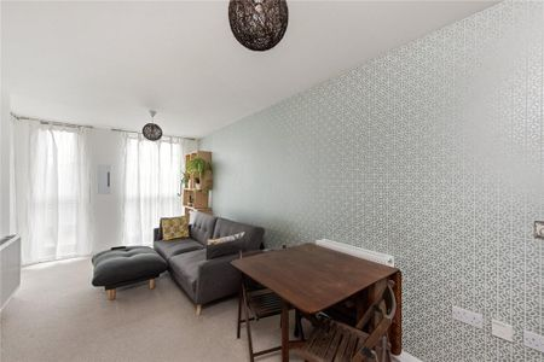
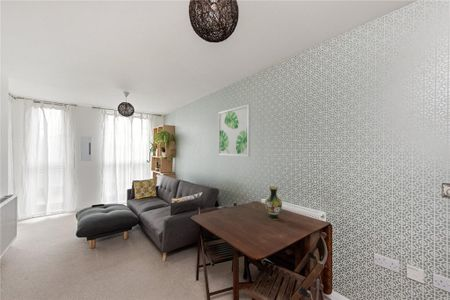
+ vase (273, 202)
+ wall art (232, 132)
